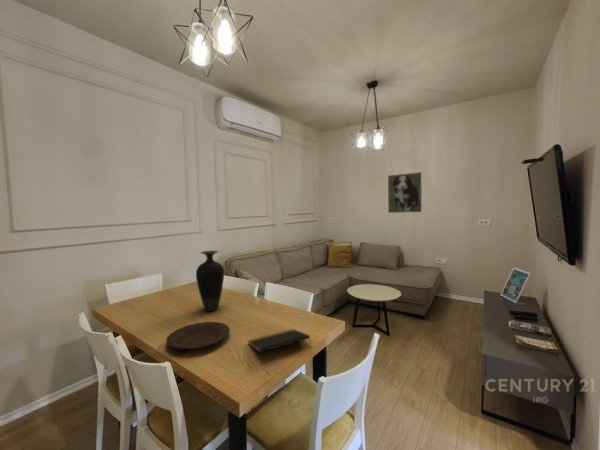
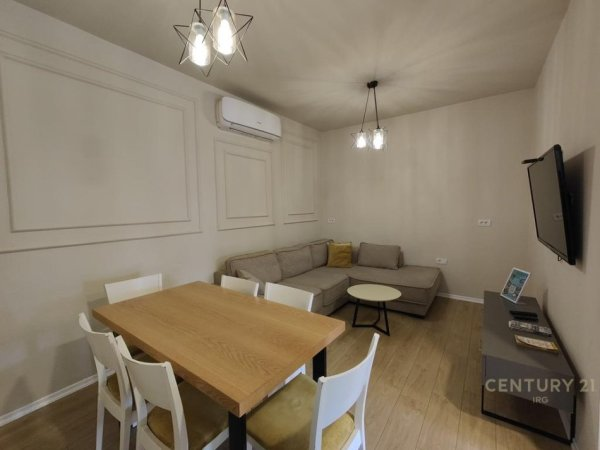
- notepad (278, 339)
- vase (210, 280)
- plate (199, 336)
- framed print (404, 193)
